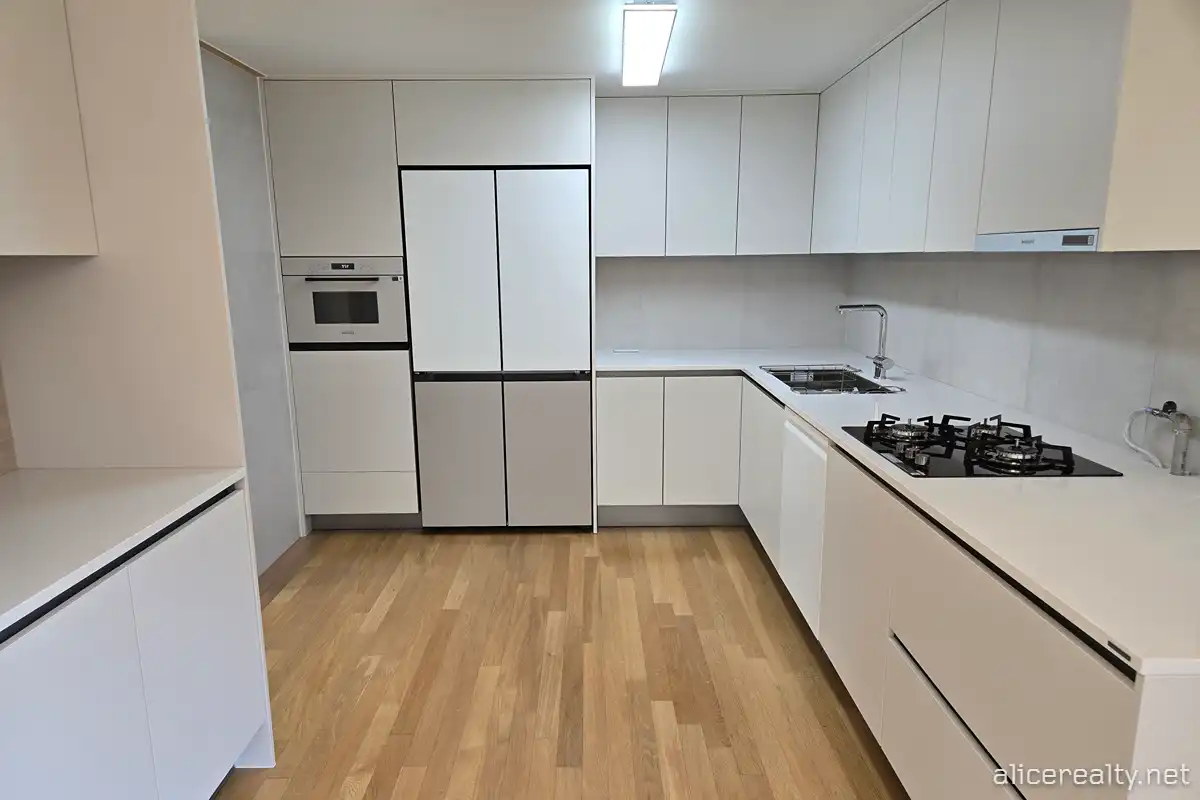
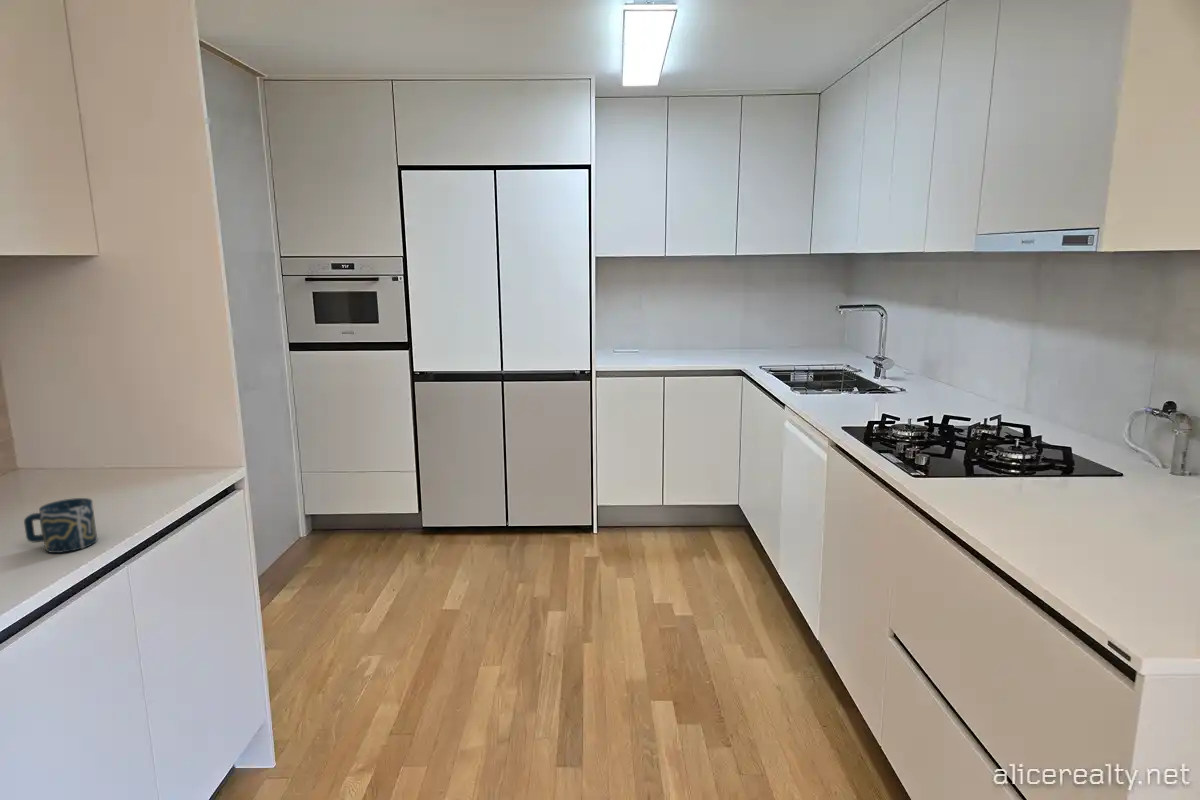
+ cup (60, 525)
